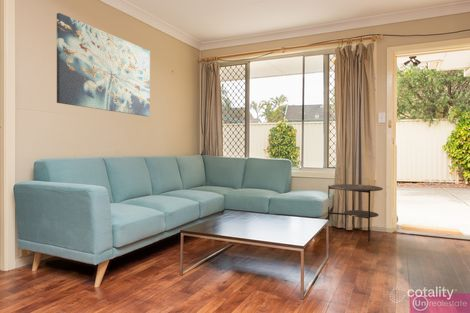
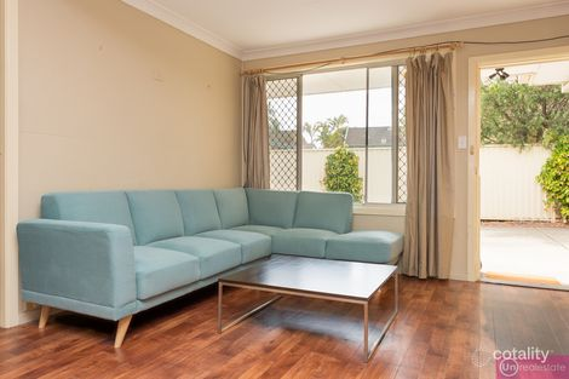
- side table (354, 212)
- wall art (110, 72)
